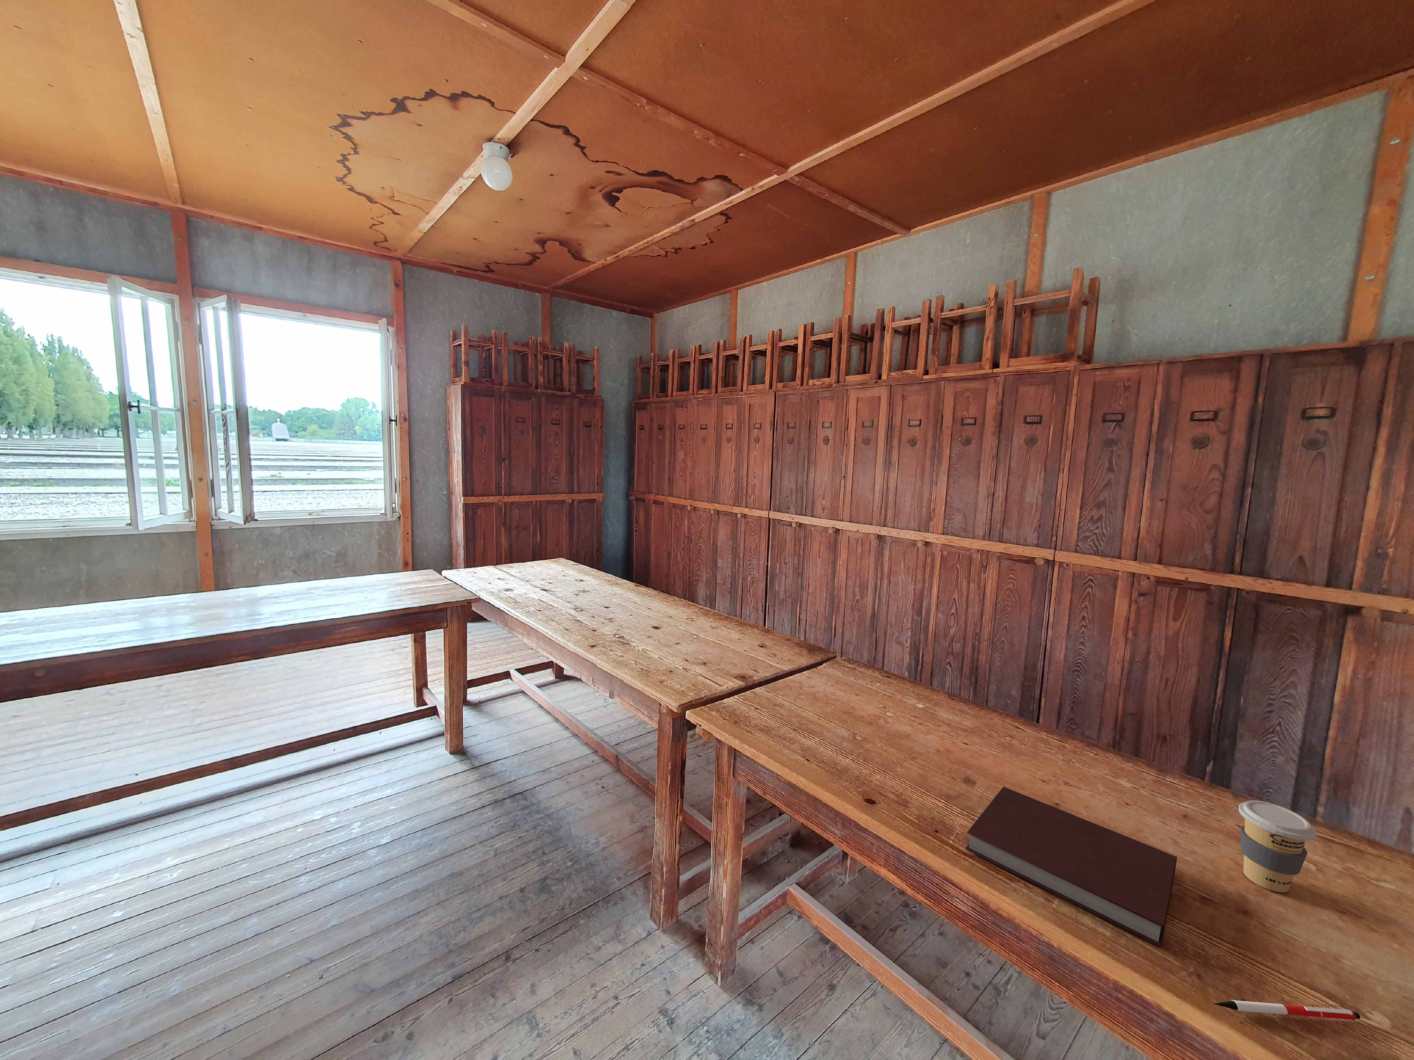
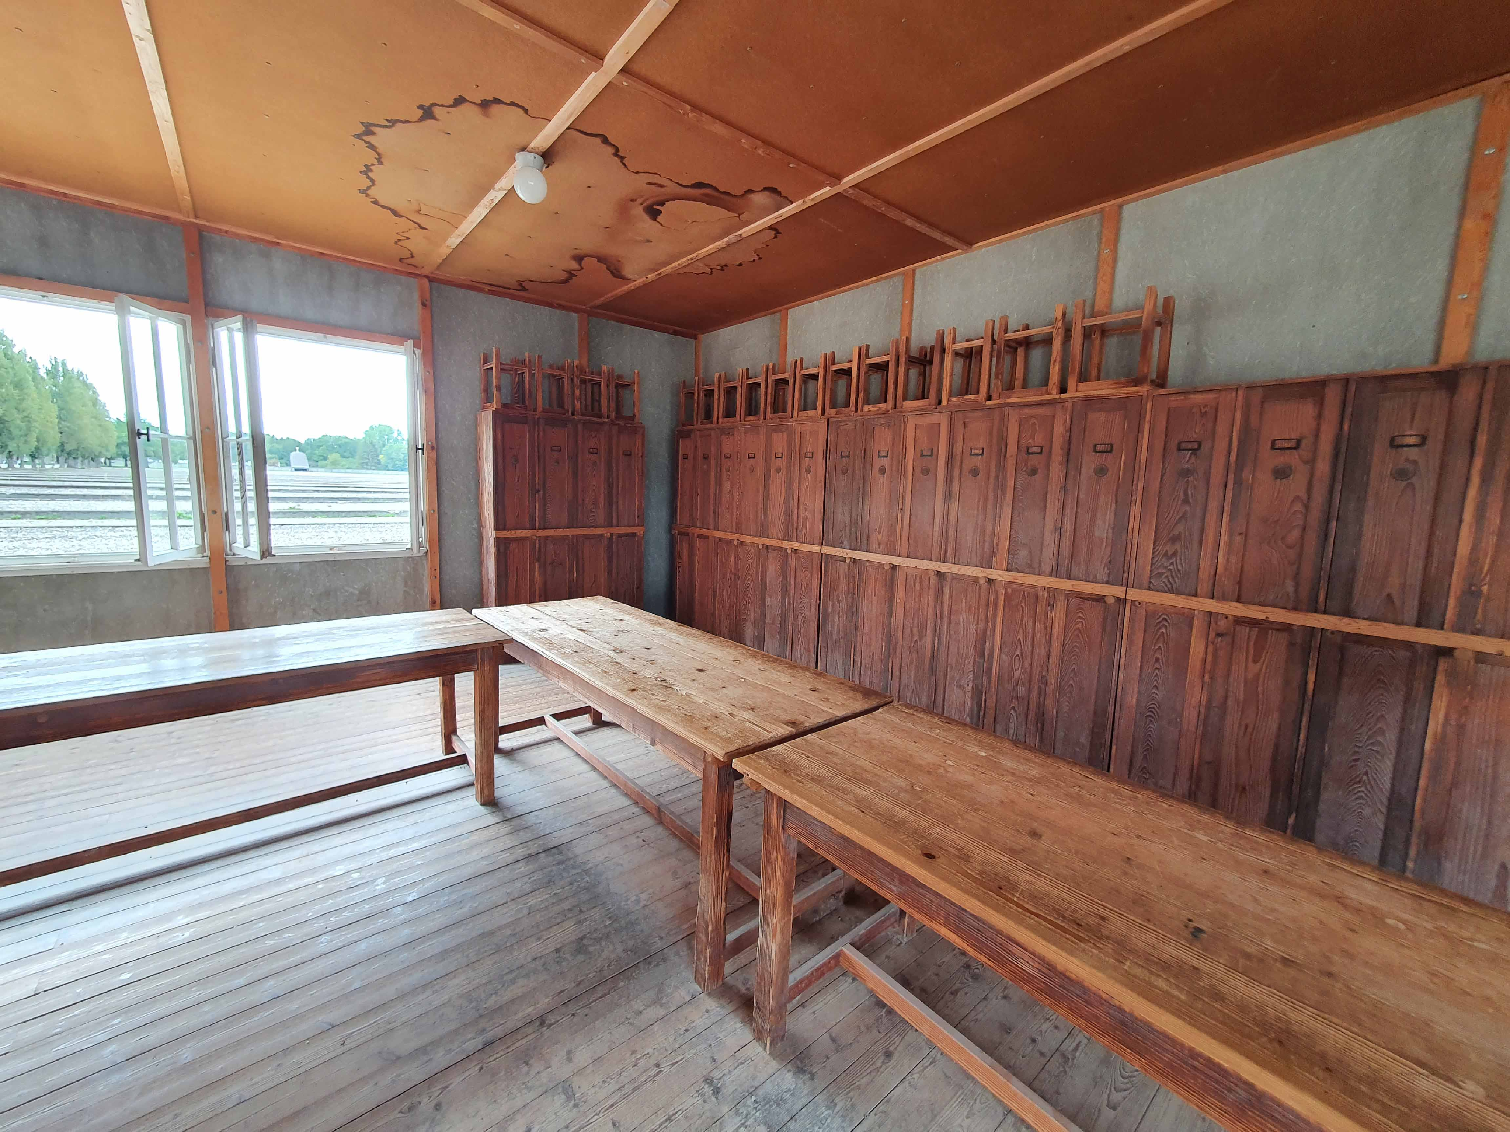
- coffee cup (1271, 847)
- pen (1287, 1009)
- notebook (1069, 853)
